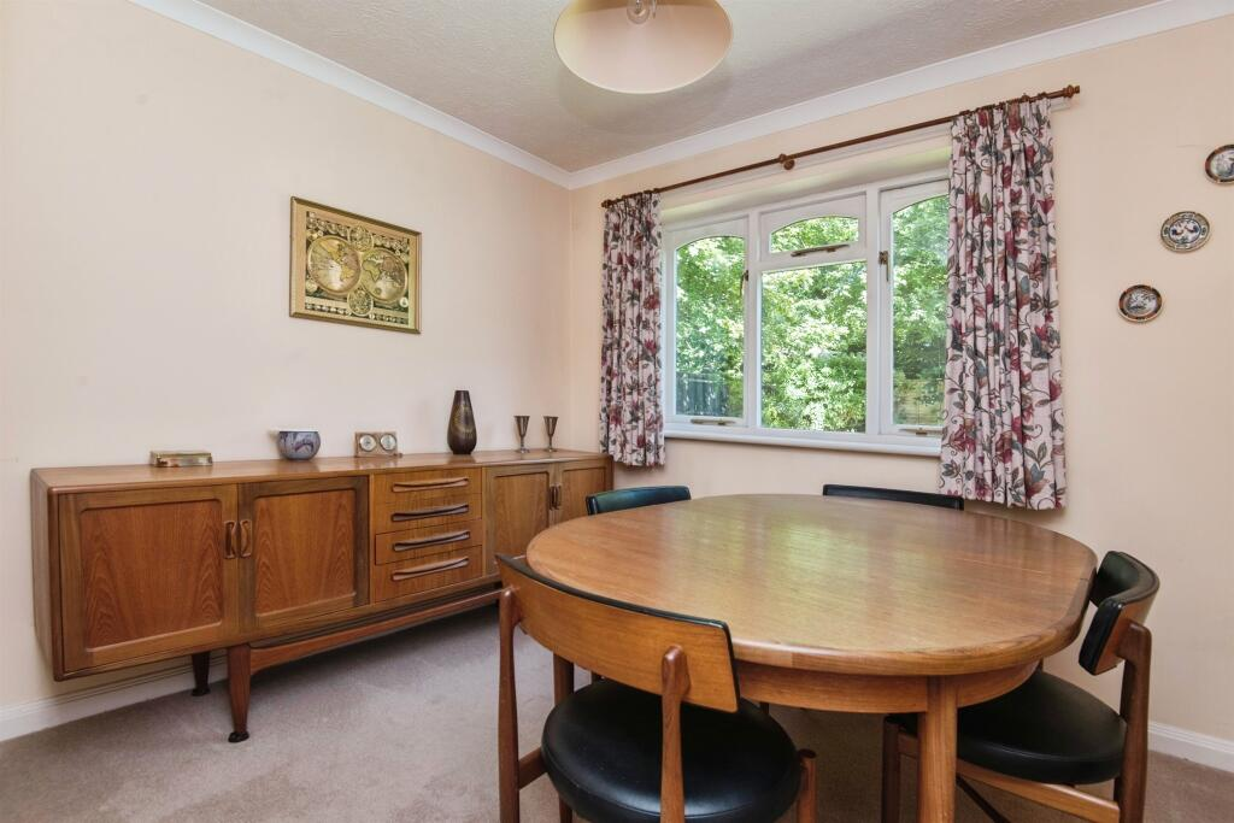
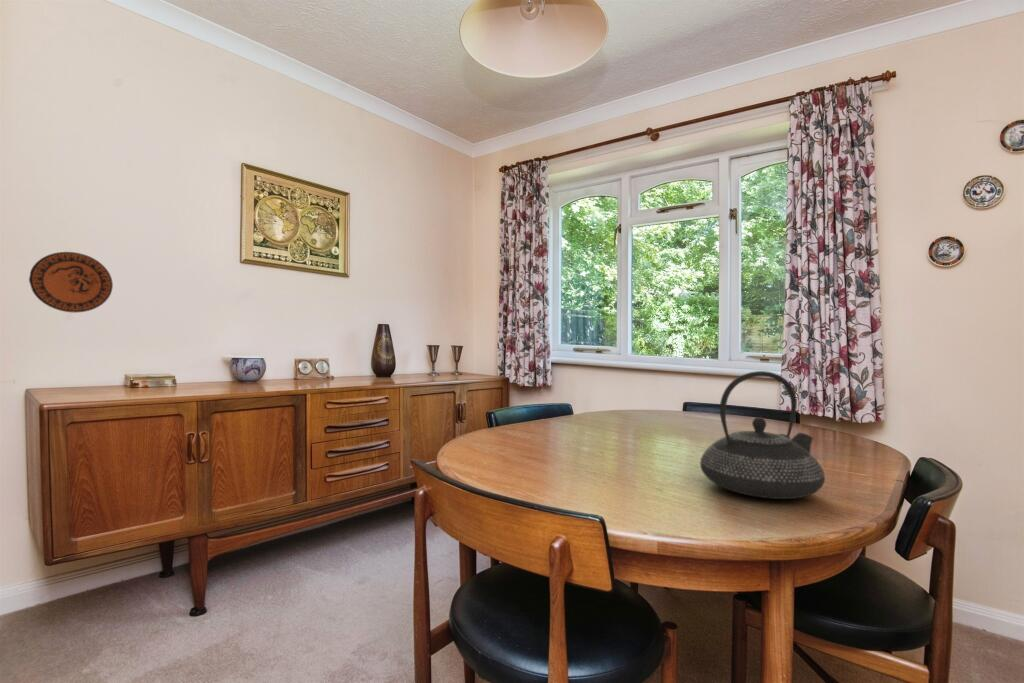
+ decorative plate (72, 282)
+ teapot (764, 429)
